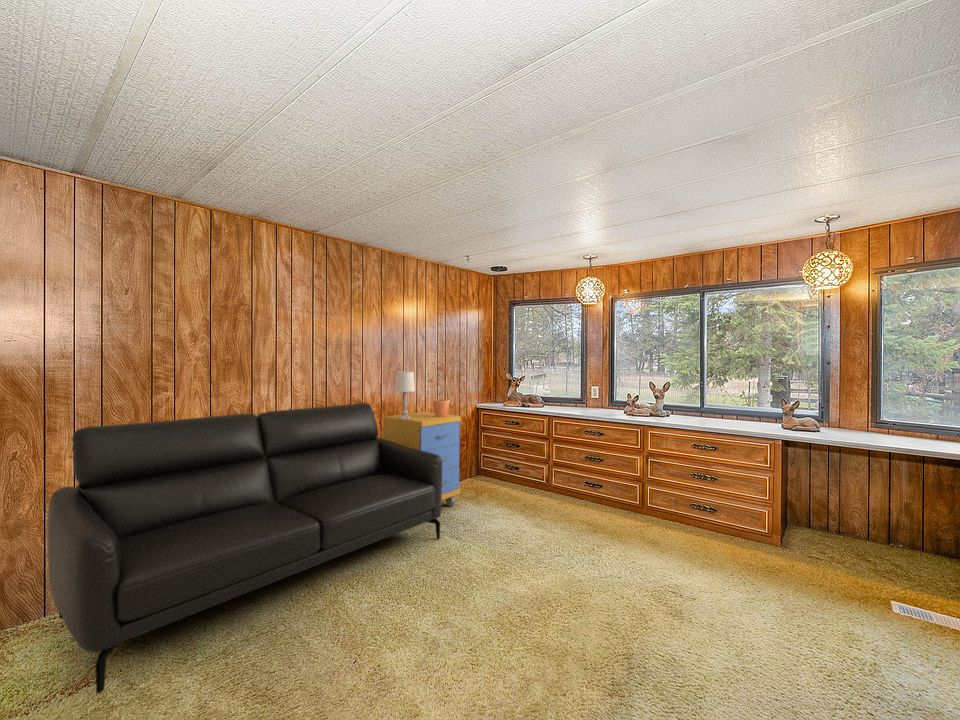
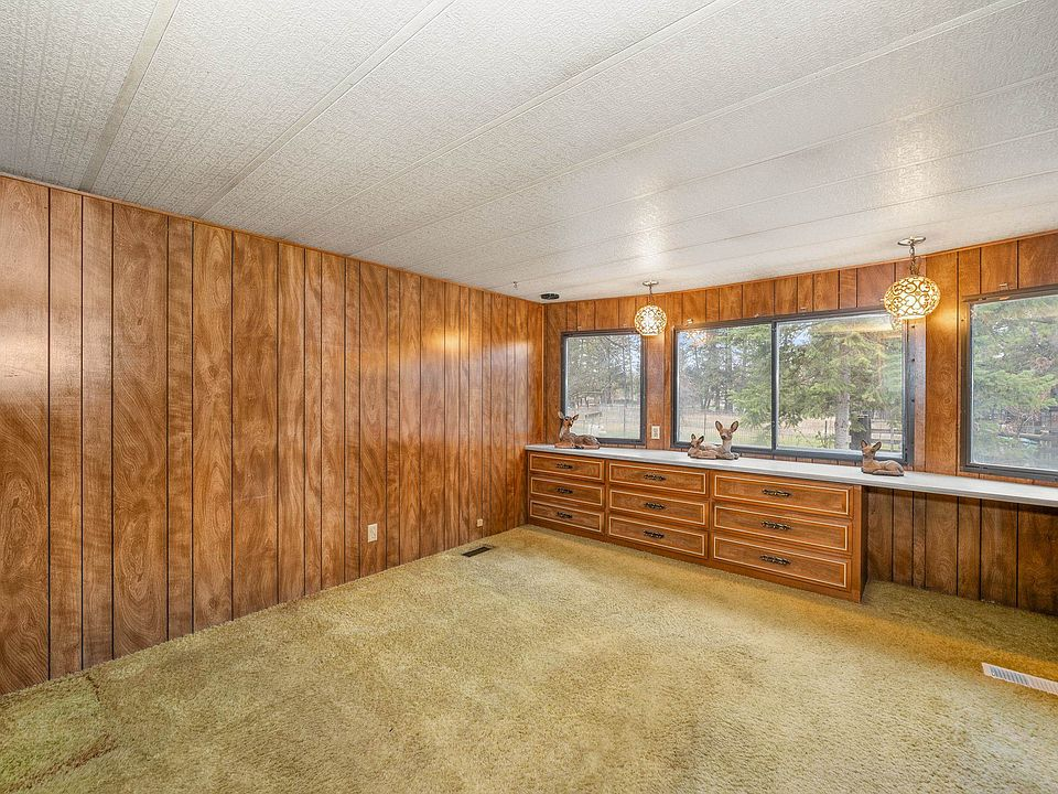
- table lamp (405, 394)
- sofa (285, 494)
- potted plant (439, 392)
- storage cabinet (425, 451)
